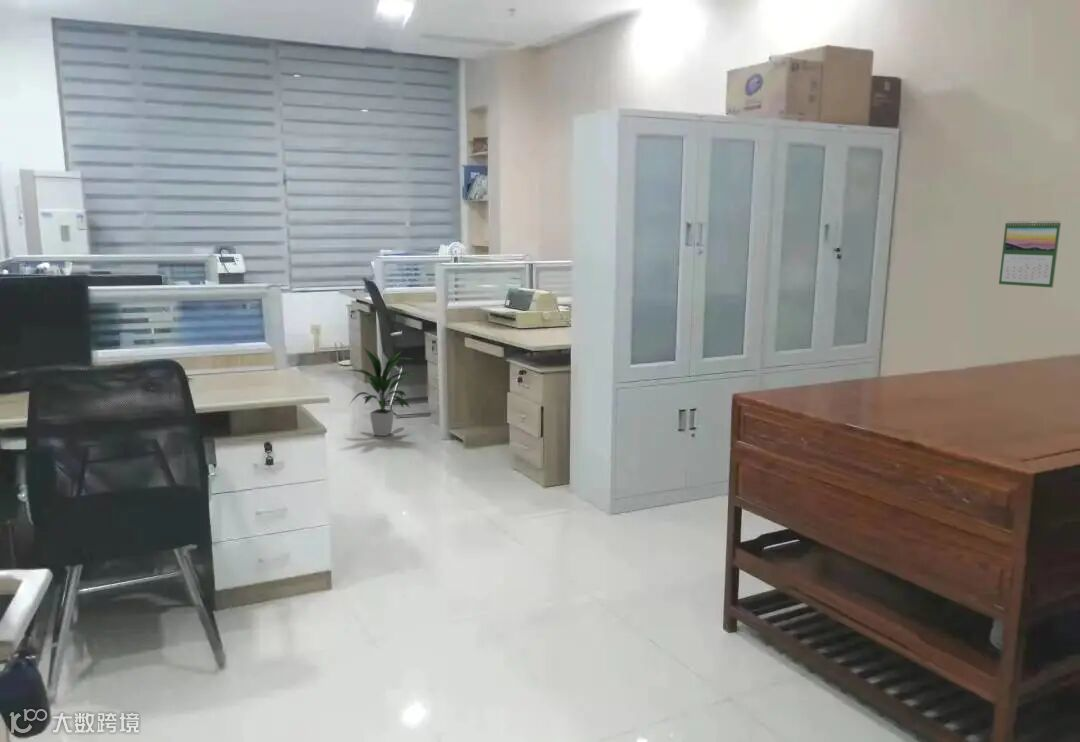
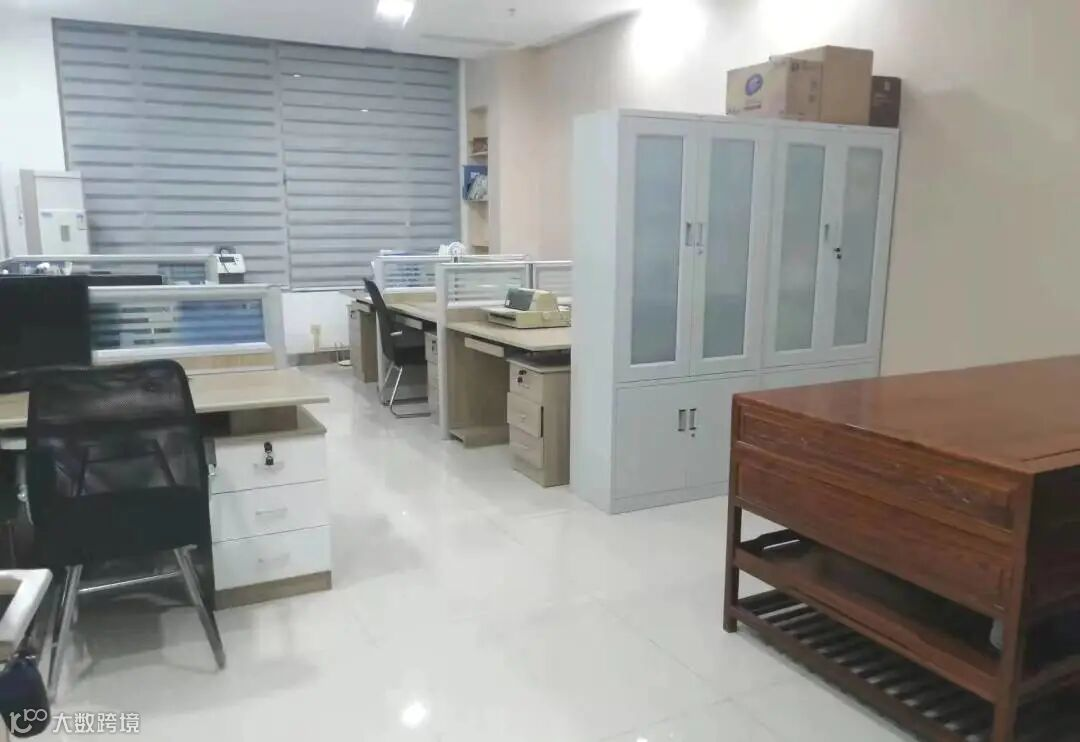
- indoor plant (384, 390)
- calendar (1028, 253)
